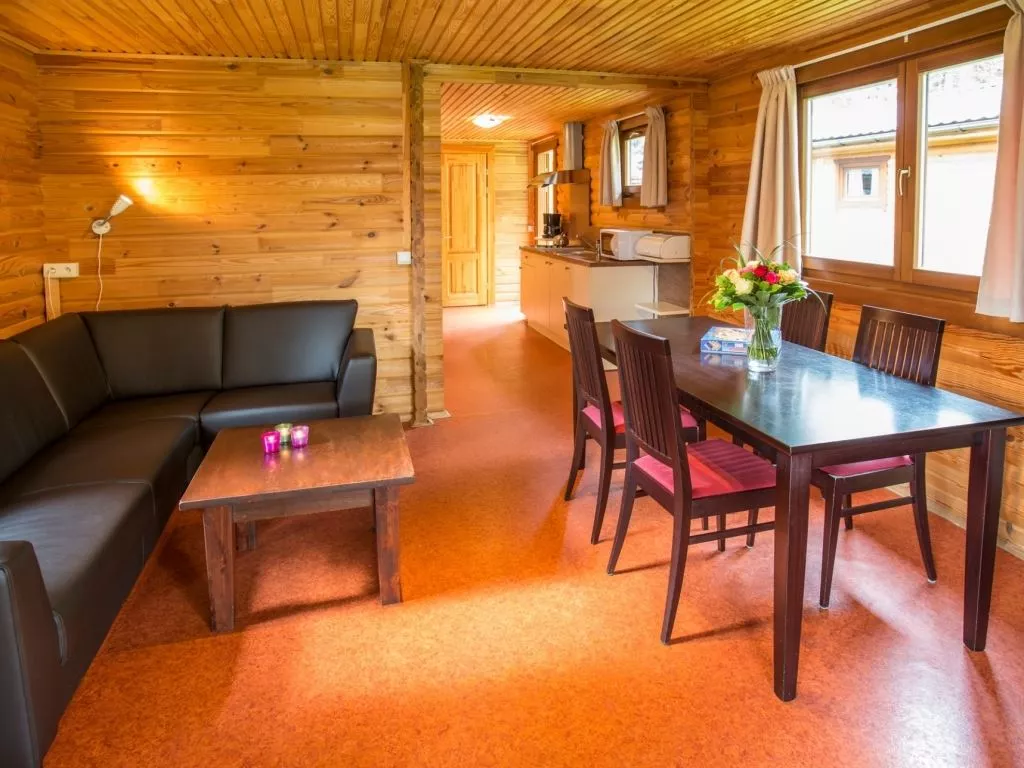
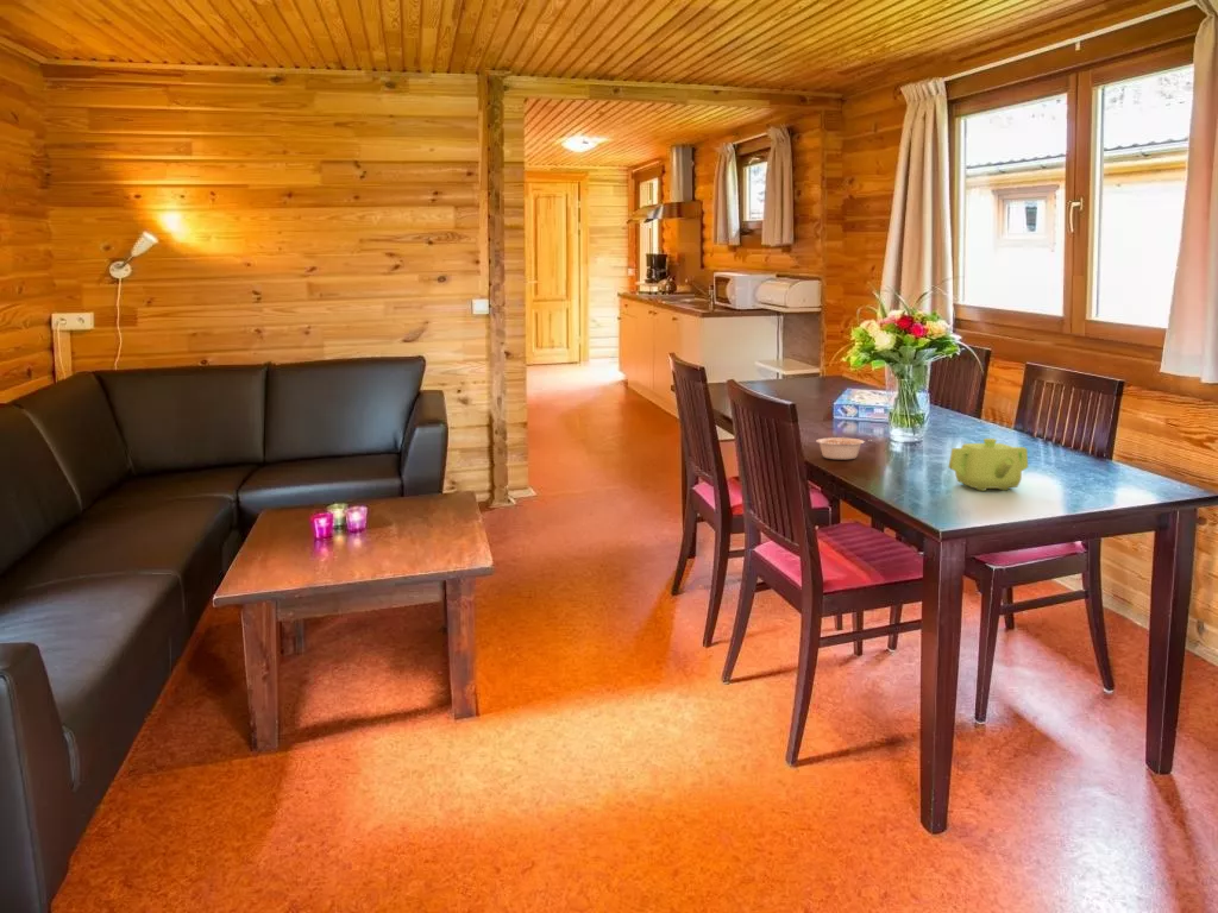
+ legume (841, 447)
+ teapot (992, 464)
